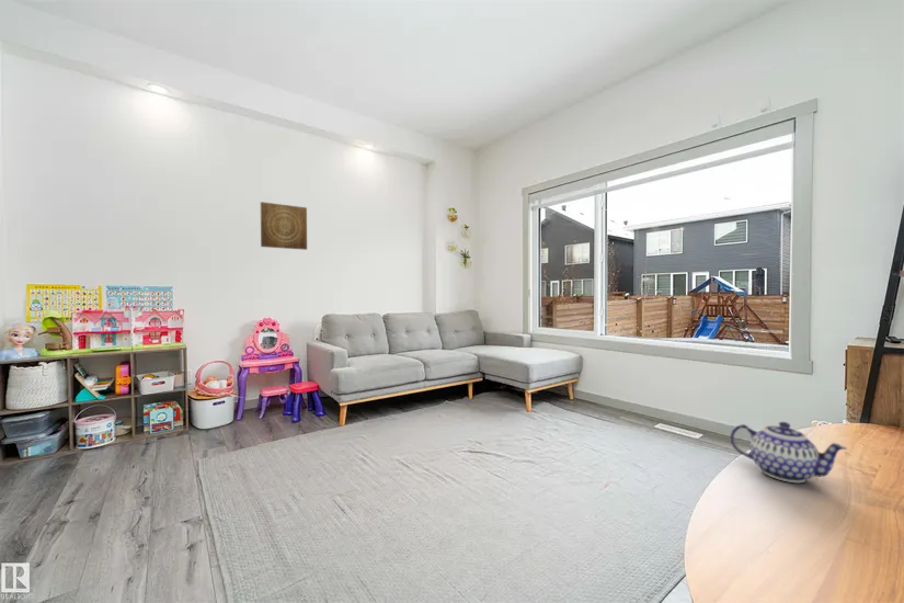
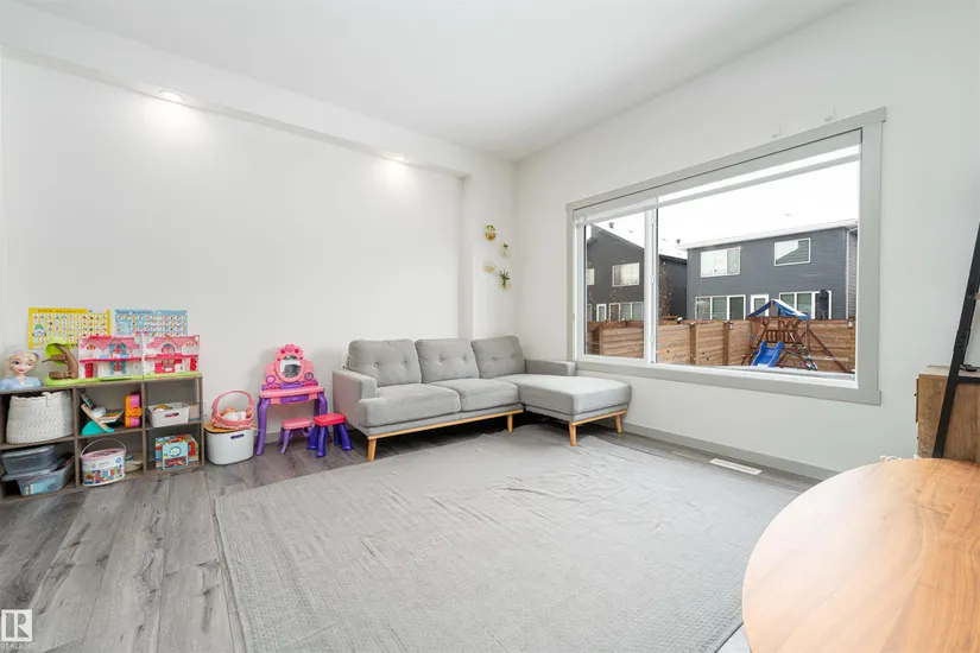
- wall art (284, 226)
- teapot (783, 448)
